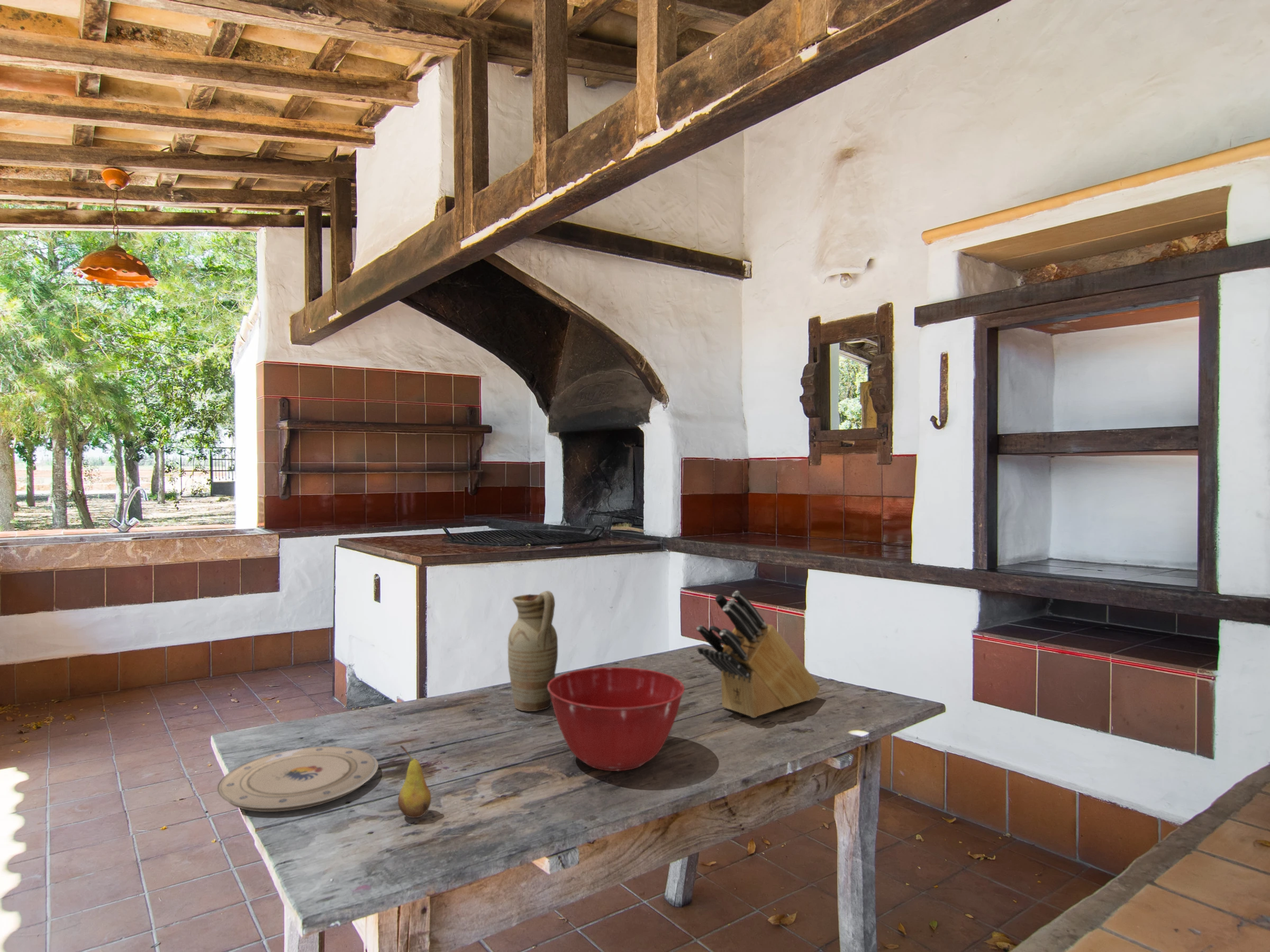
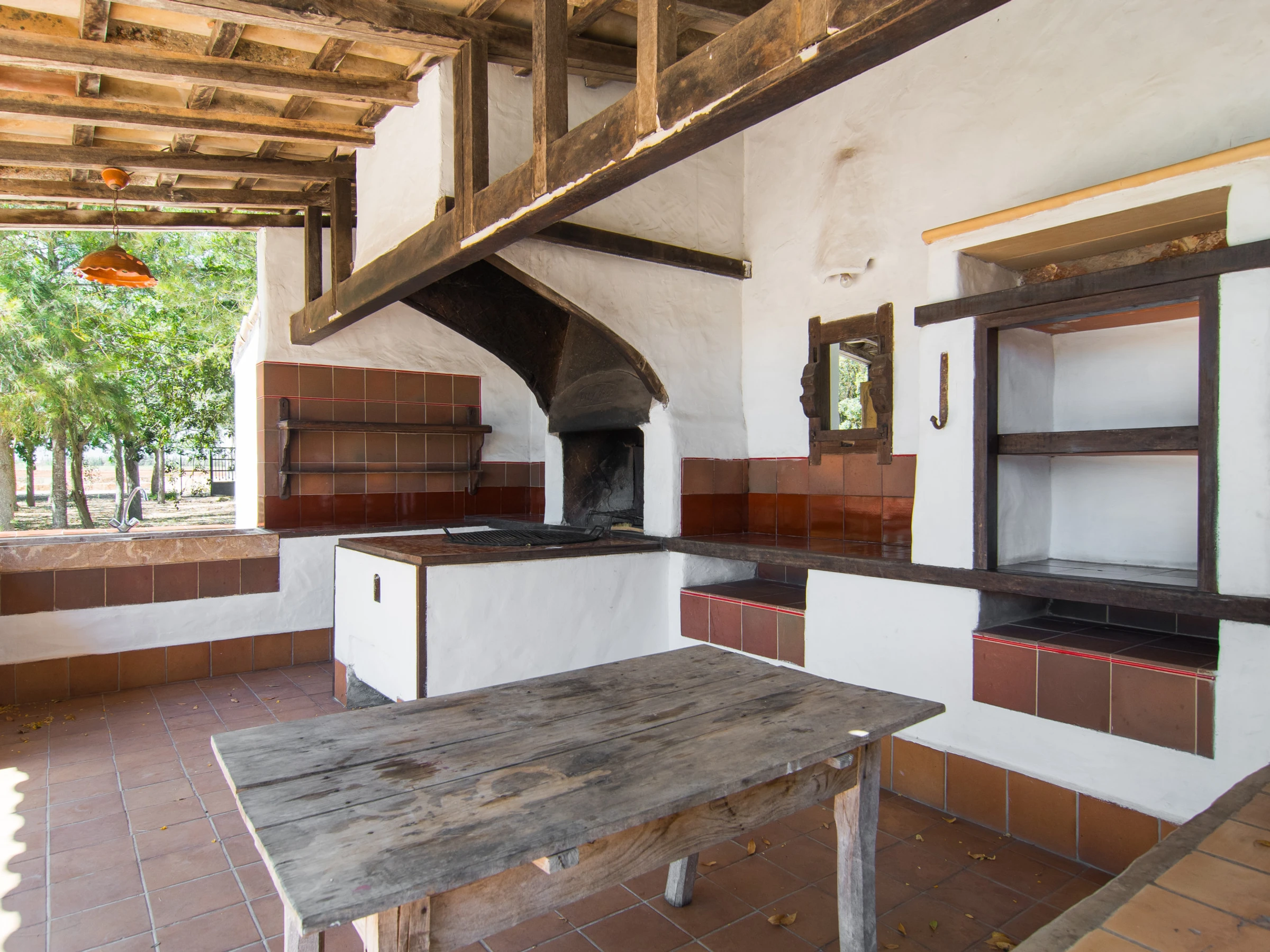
- ceramic jug (536, 647)
- fruit (415, 781)
- plate (301, 777)
- mixing bowl (616, 721)
- knife block (759, 646)
